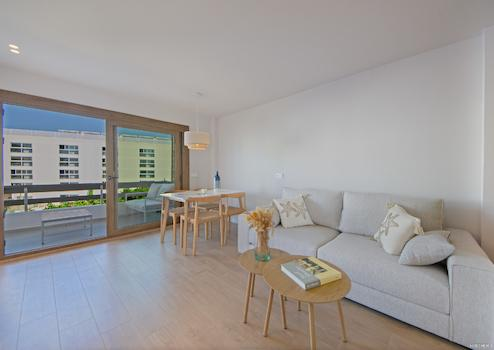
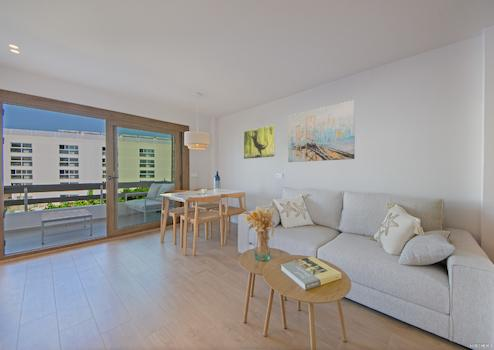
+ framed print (258, 143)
+ wall art (317, 135)
